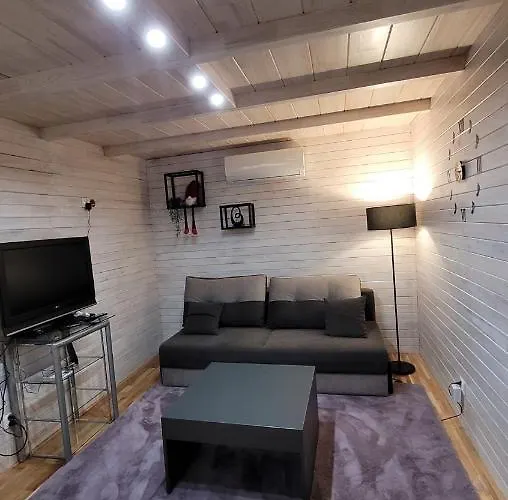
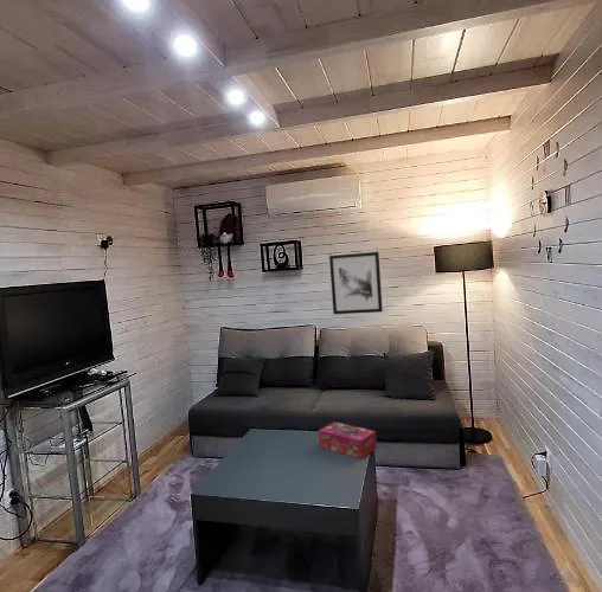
+ tissue box (346, 438)
+ wall art (356, 283)
